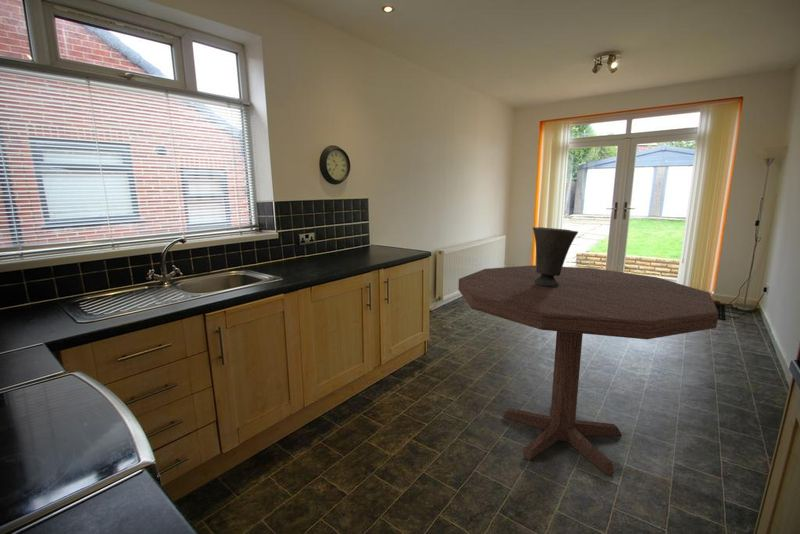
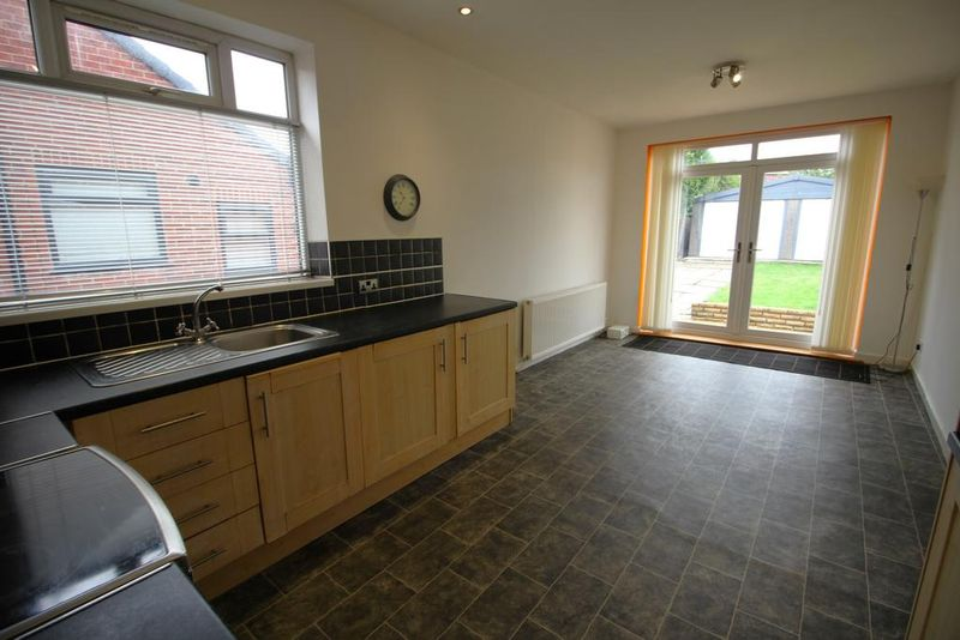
- dining table (567, 362)
- vase (552, 256)
